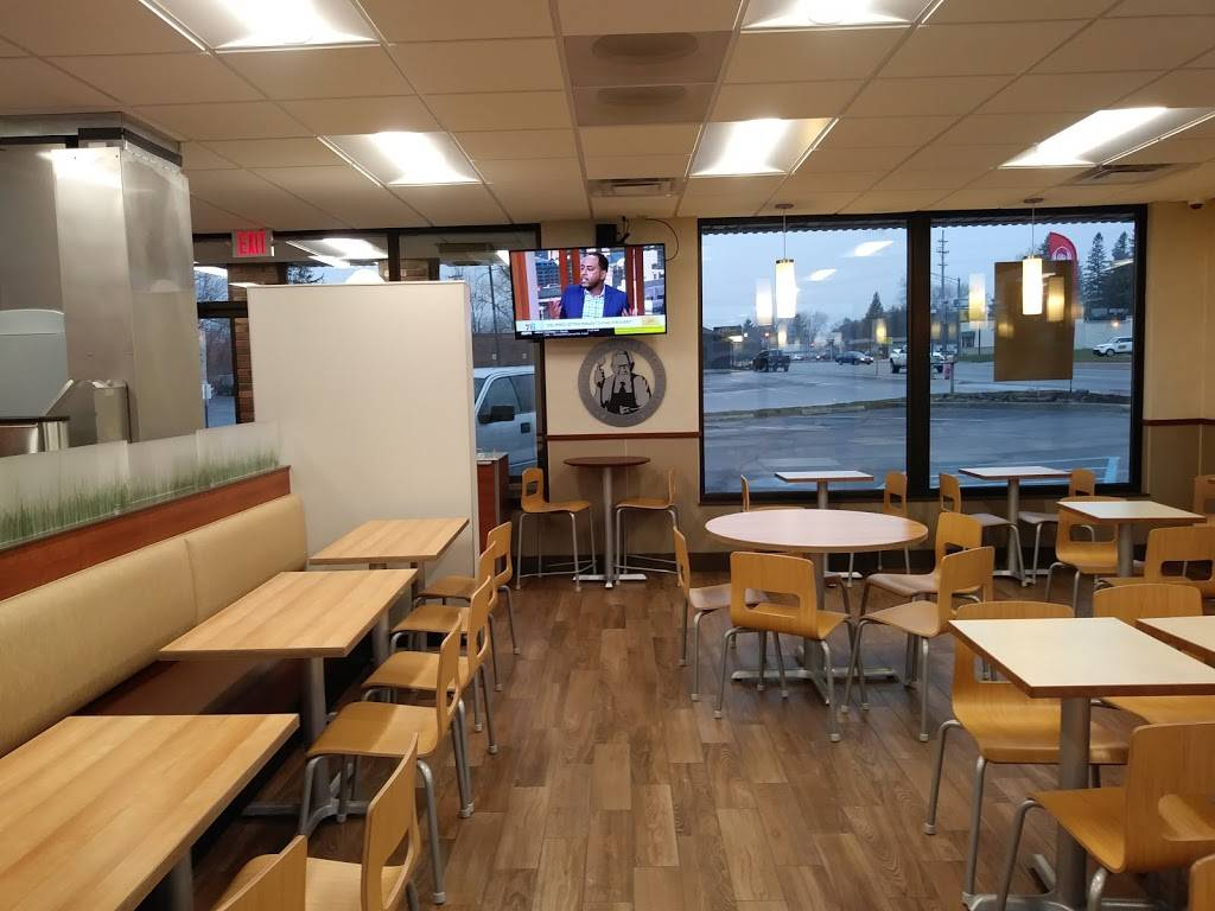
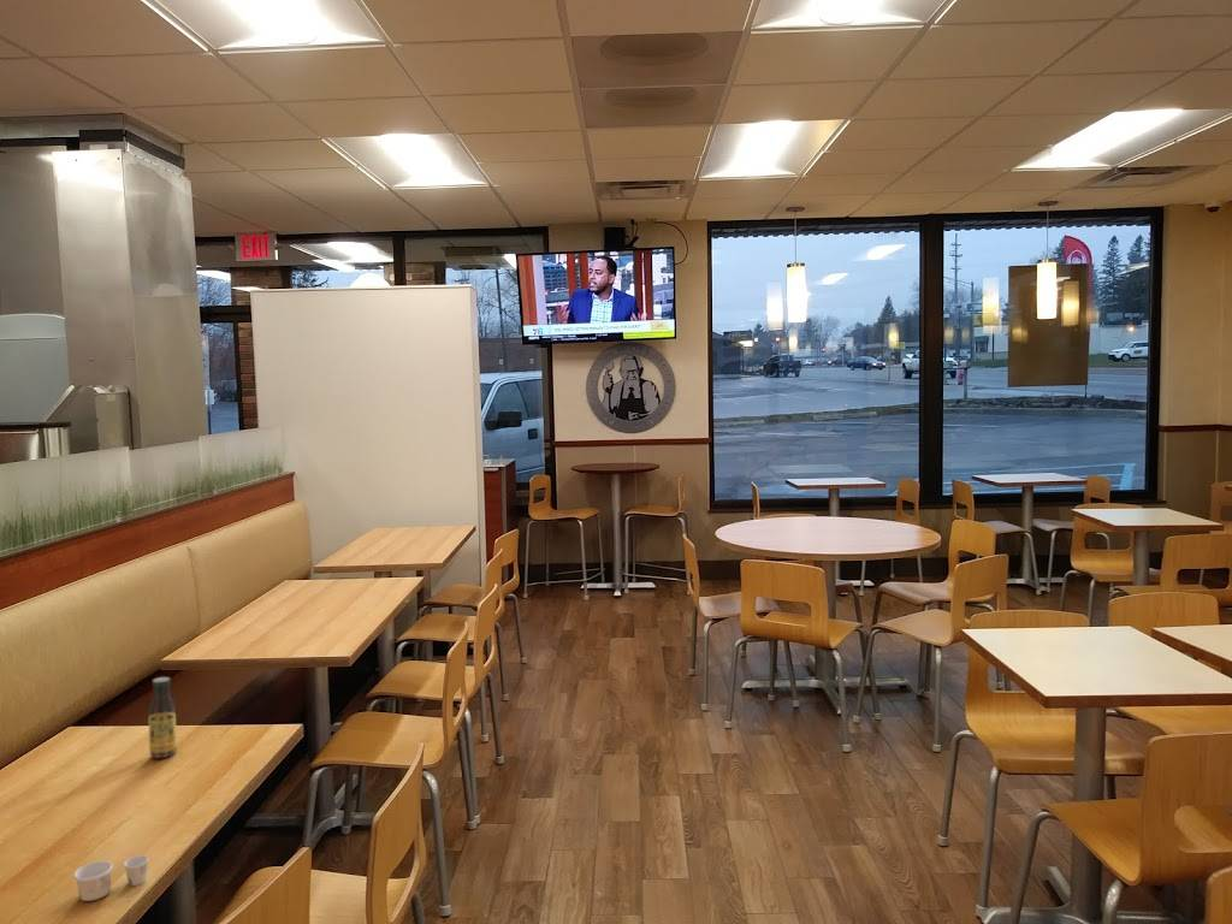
+ sauce bottle (161, 717)
+ paper cup (109, 876)
